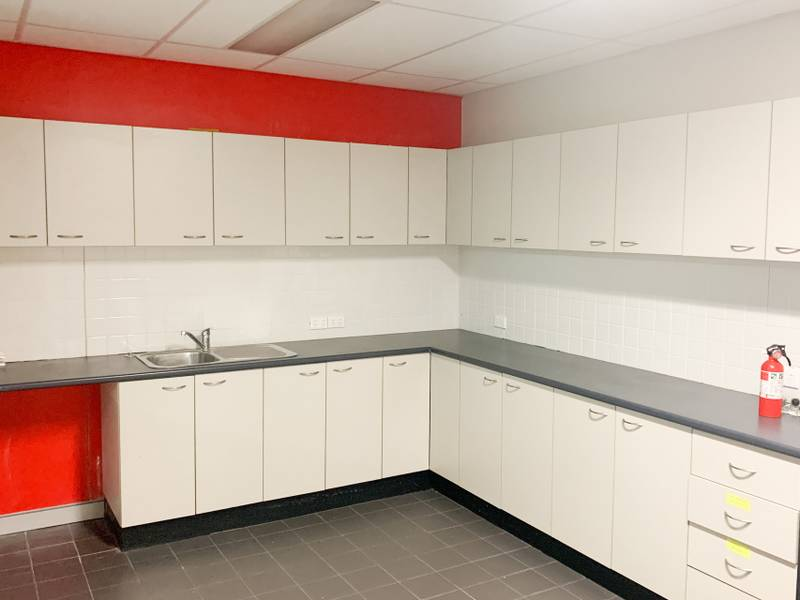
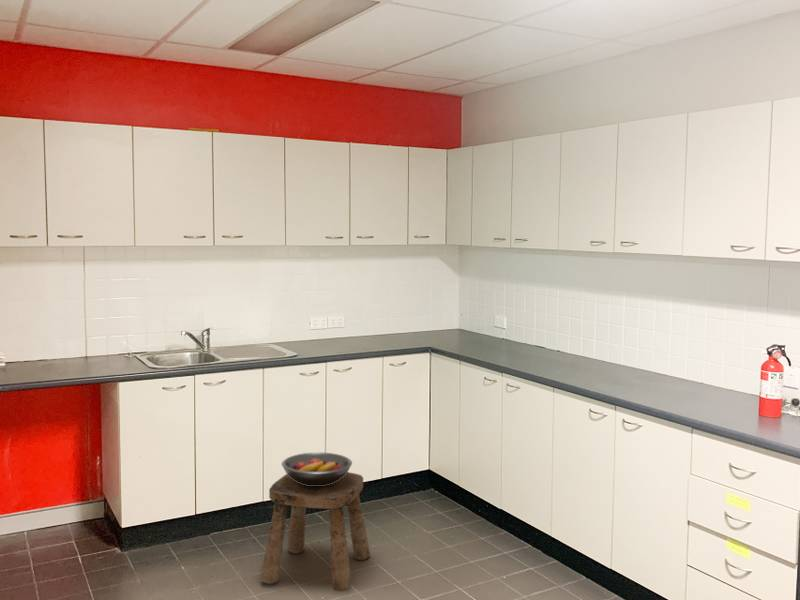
+ stool (330, 525)
+ fruit bowl (316, 469)
